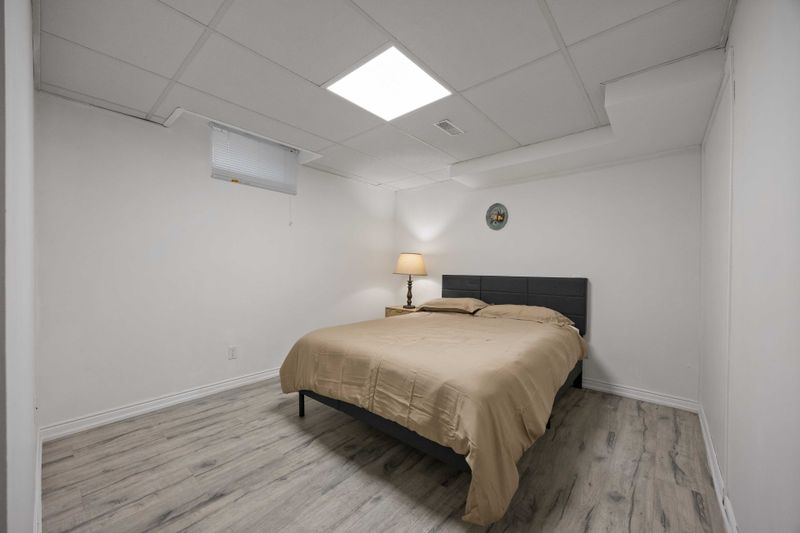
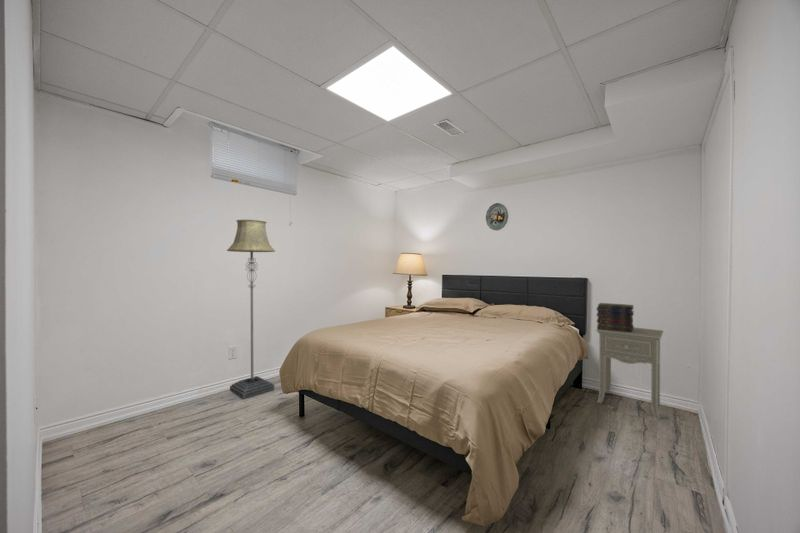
+ book stack (615, 316)
+ floor lamp (252, 305)
+ nightstand (629, 363)
